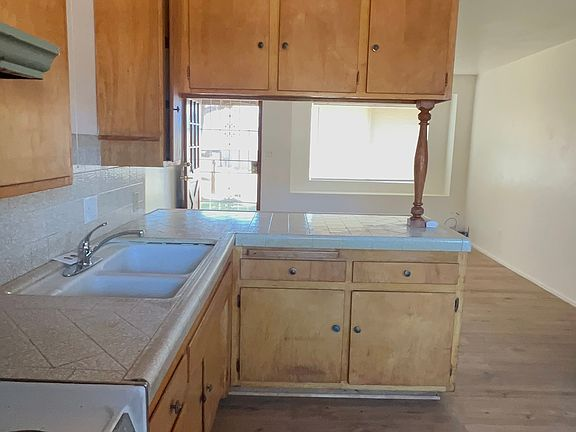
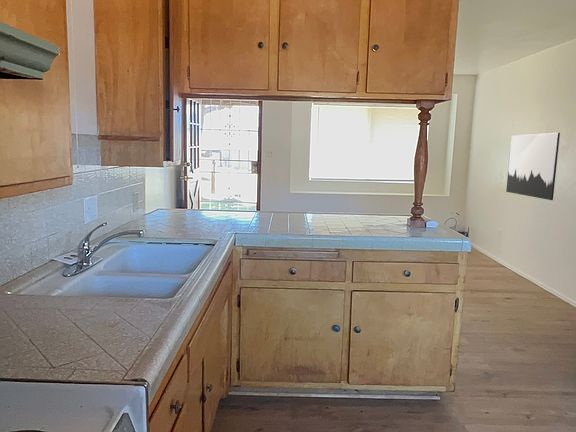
+ wall art (530, 165)
